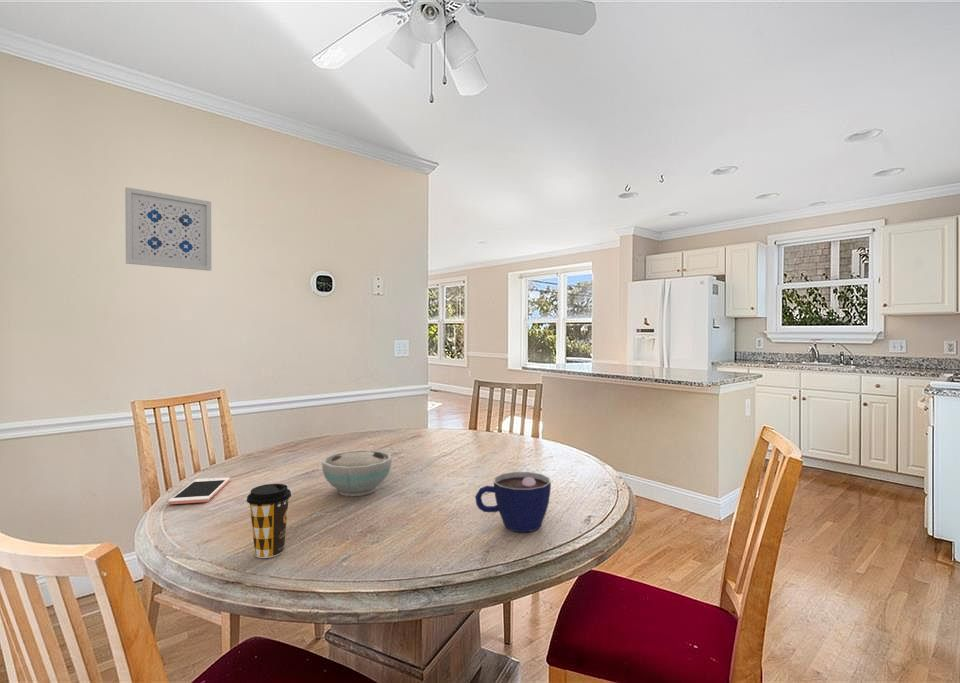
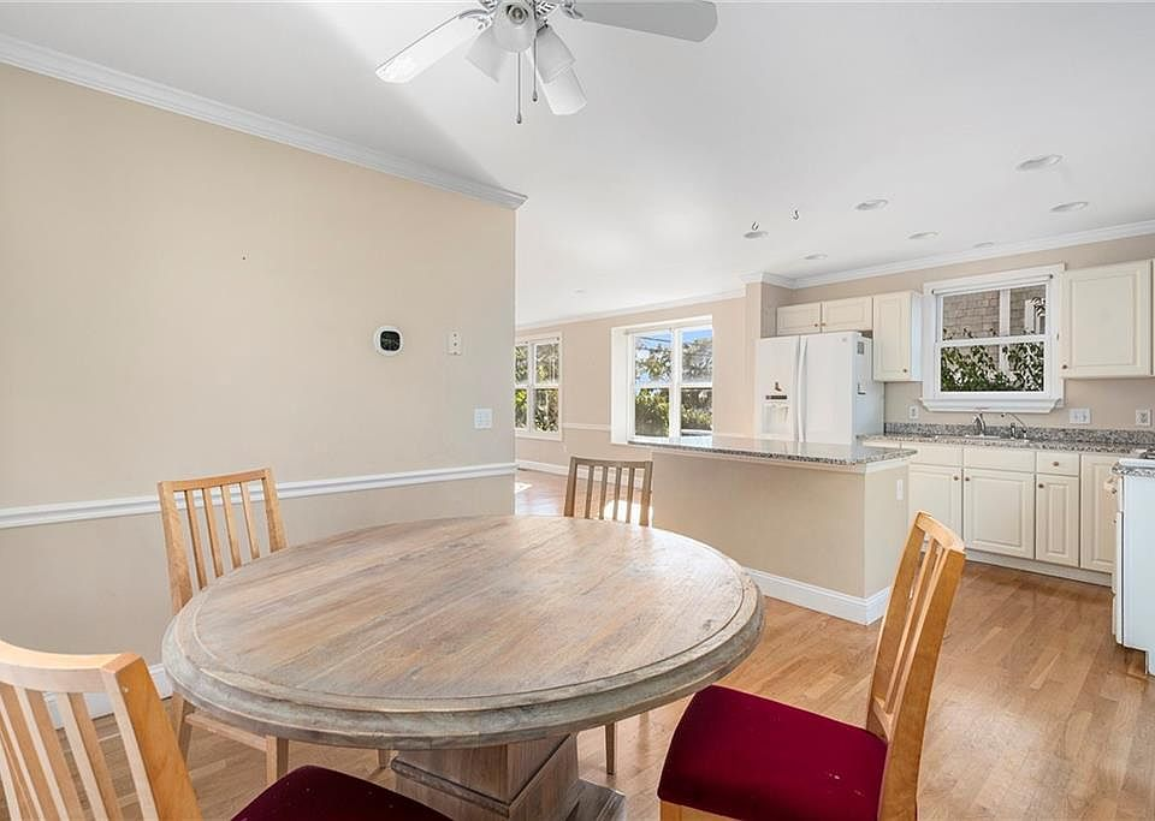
- coffee cup (269, 520)
- cup (512, 501)
- bowl (357, 471)
- cell phone (201, 489)
- wall art (170, 231)
